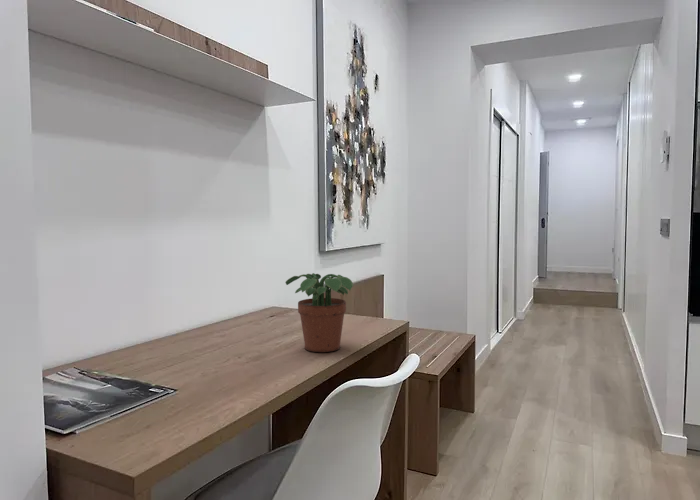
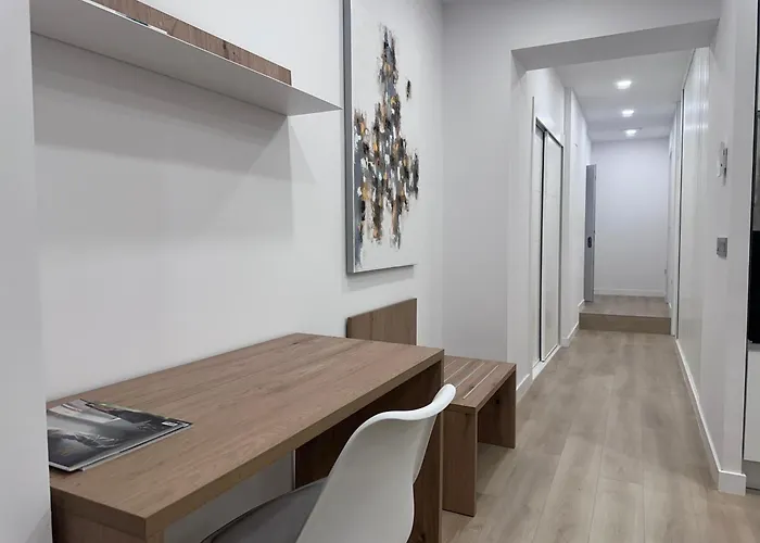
- potted plant (319, 311)
